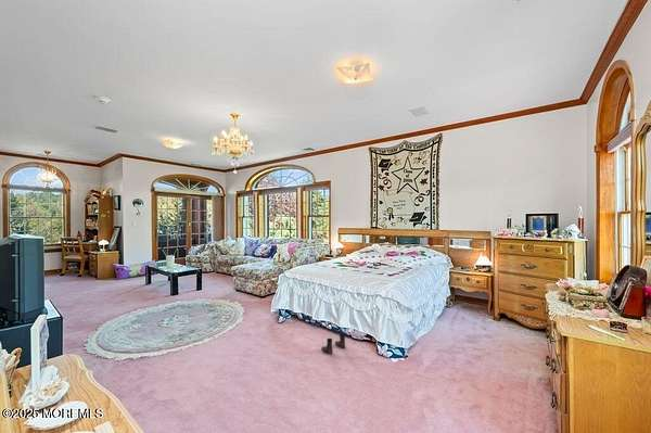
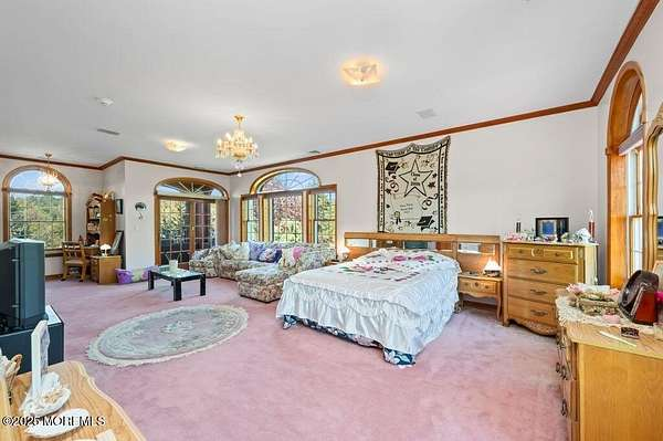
- boots (331, 342)
